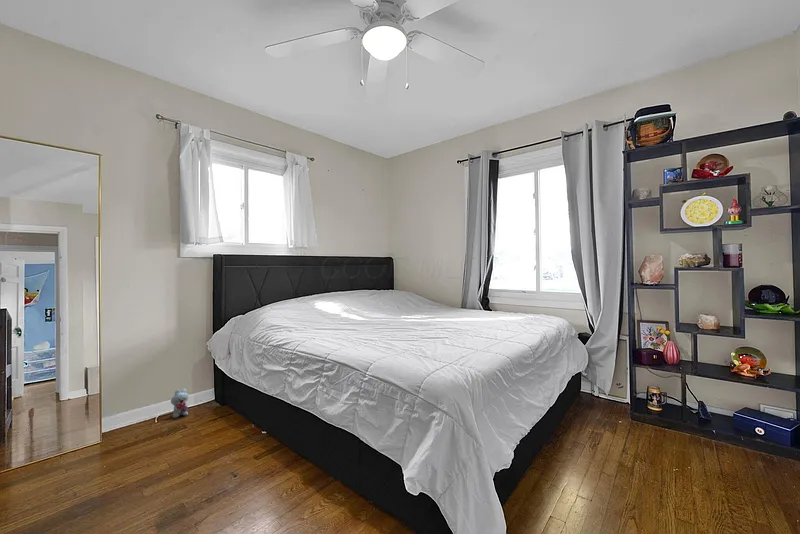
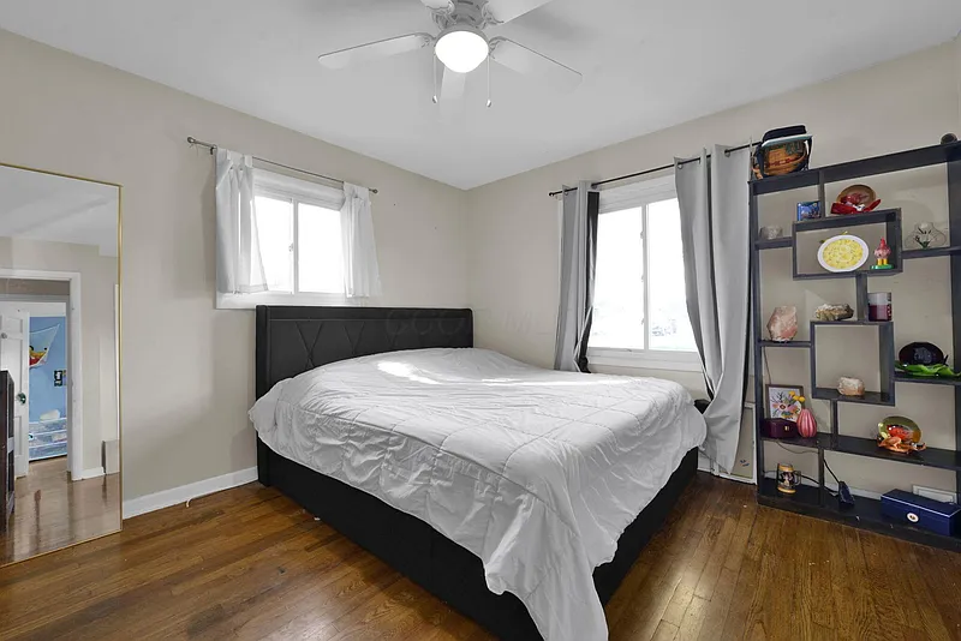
- plush toy (179, 402)
